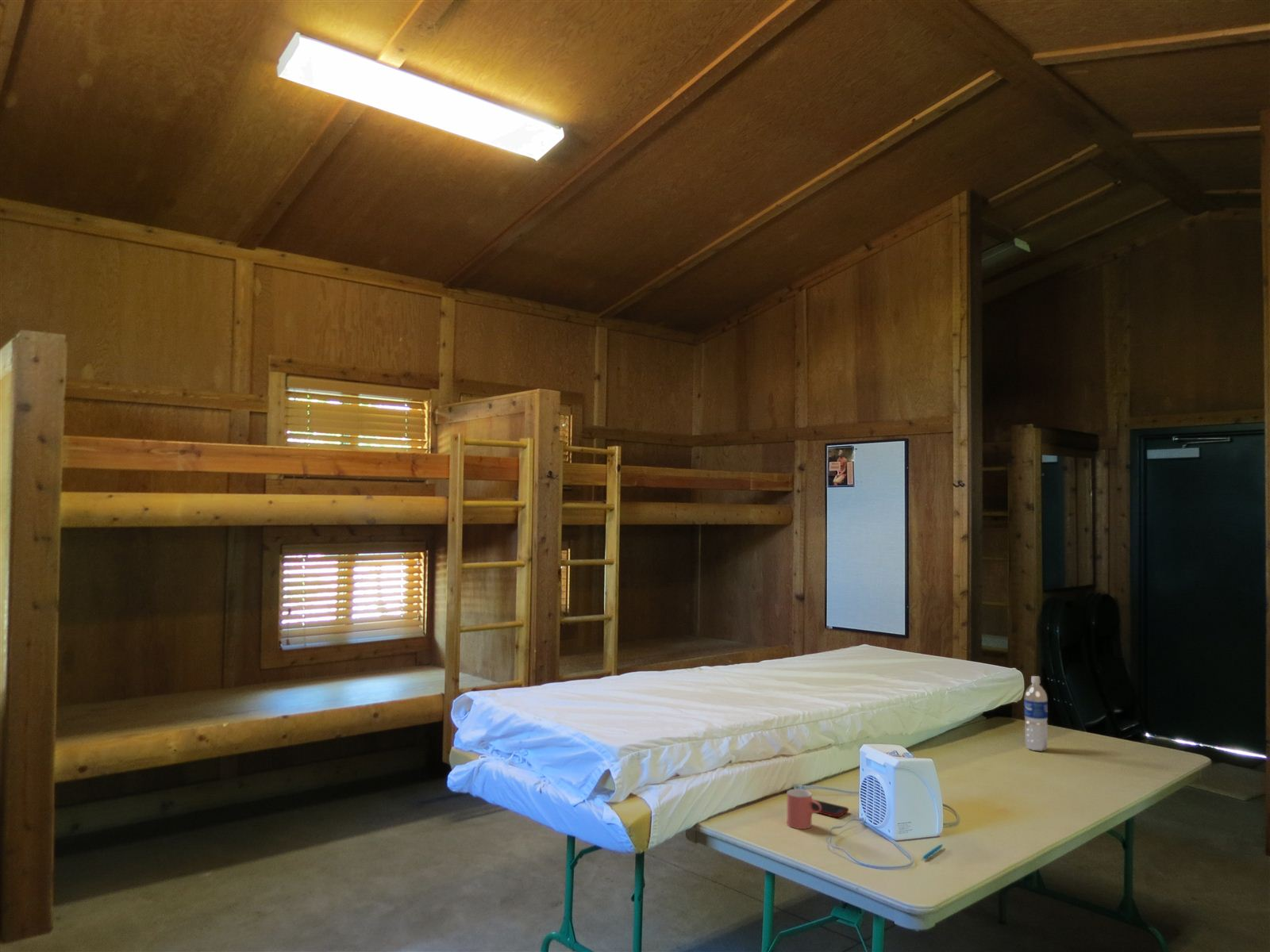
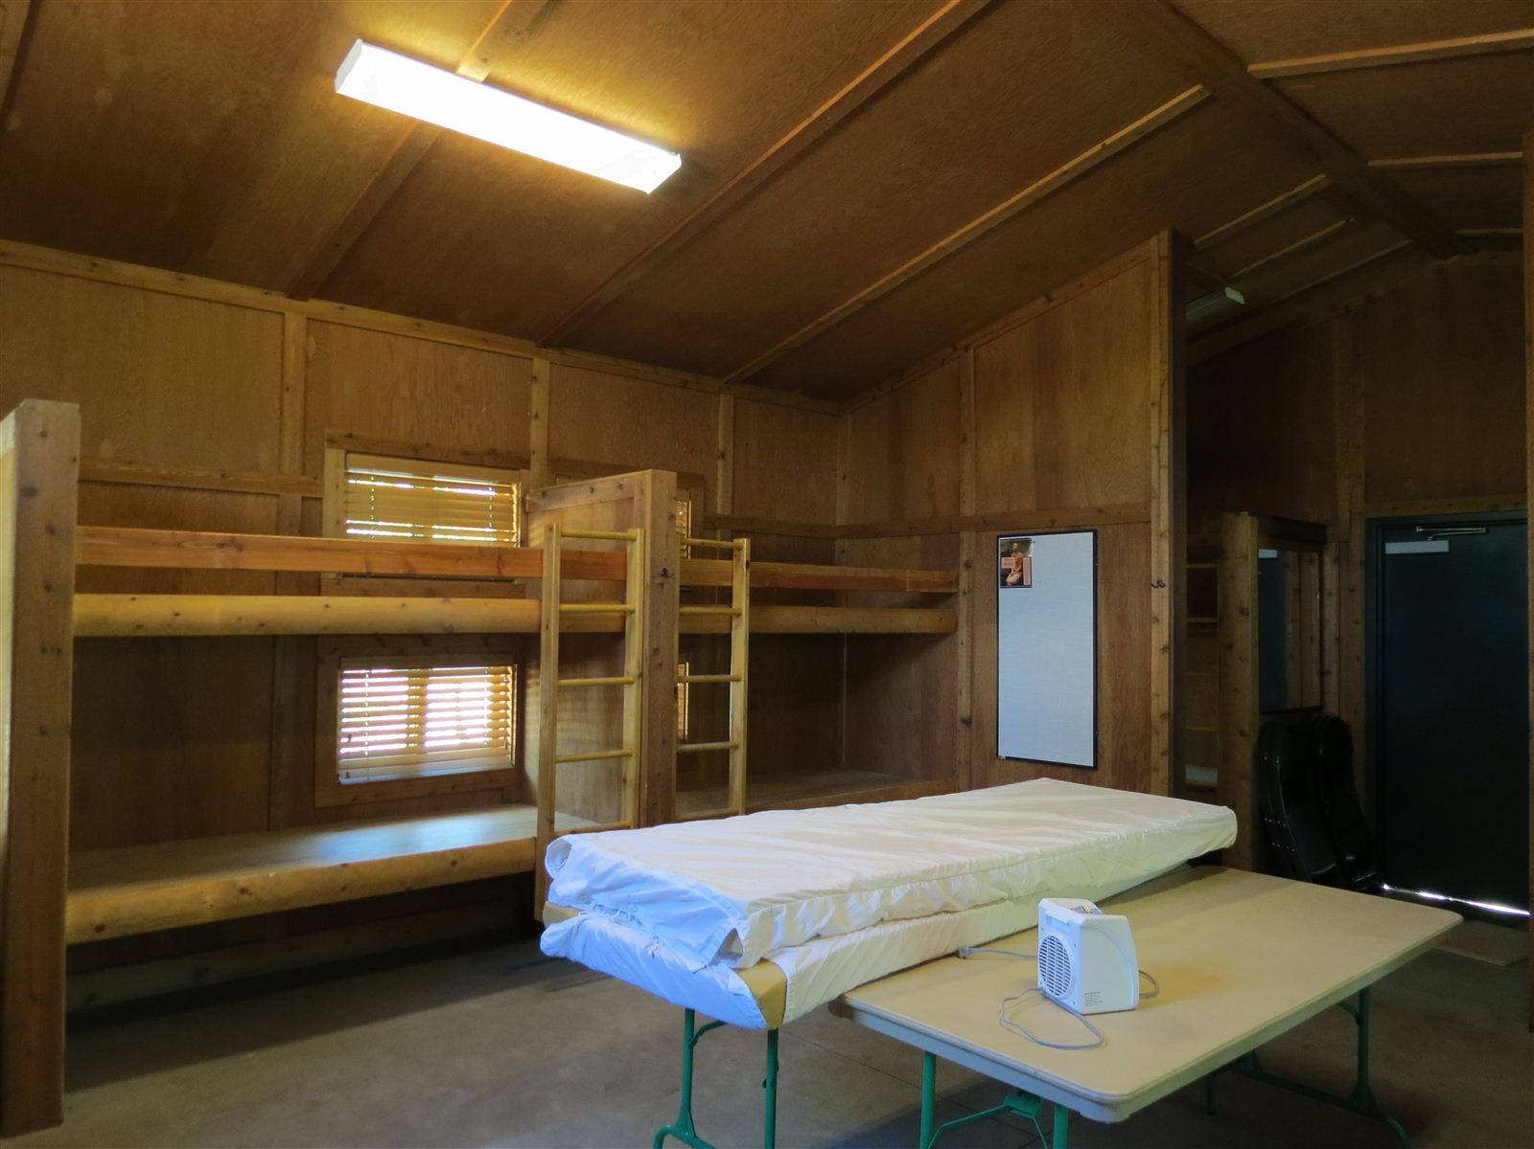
- cell phone (822, 808)
- cup (804, 810)
- pen (933, 851)
- water bottle (1036, 712)
